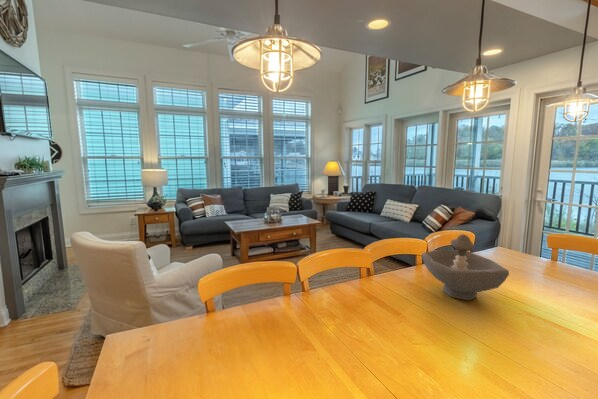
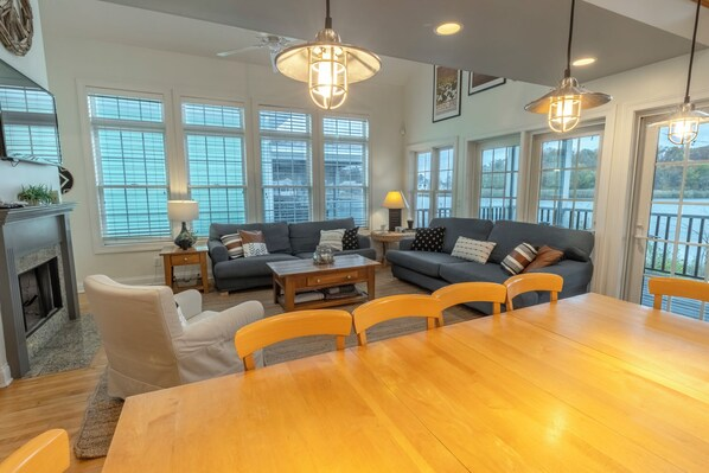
- decorative bowl (461, 264)
